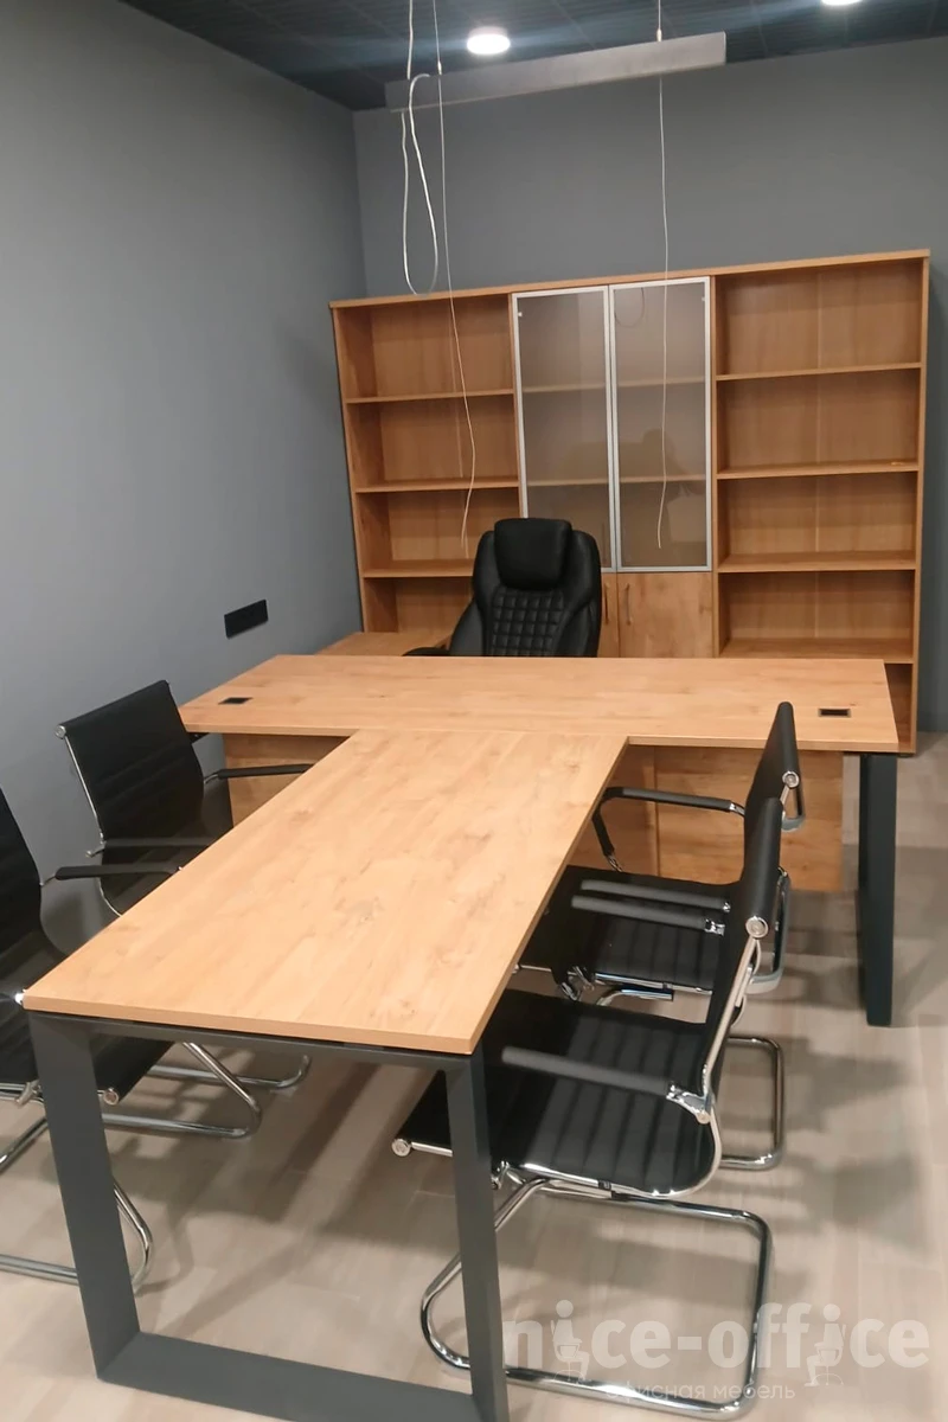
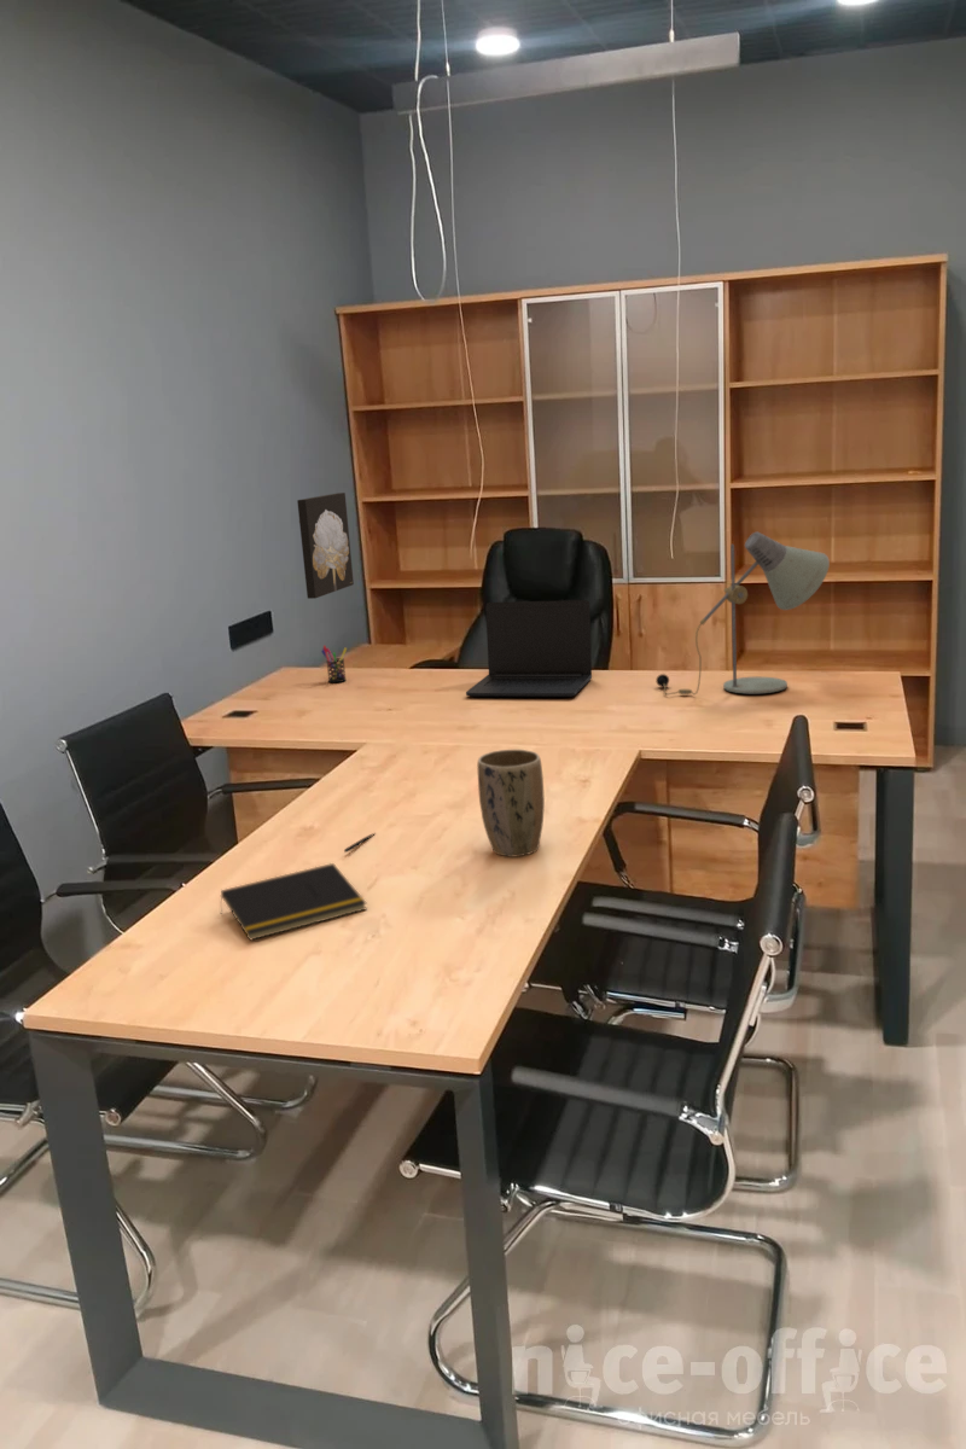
+ pen holder (333, 663)
+ plant pot (512, 803)
+ wall art (326, 543)
+ pen (361, 840)
+ laptop (528, 647)
+ desk lamp (734, 609)
+ notepad (293, 900)
